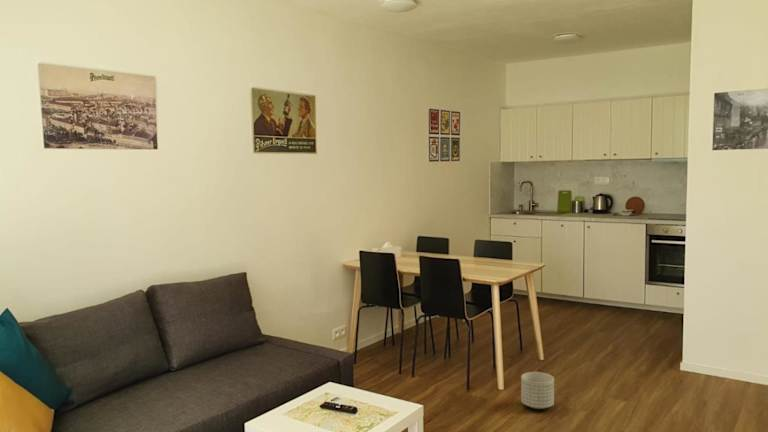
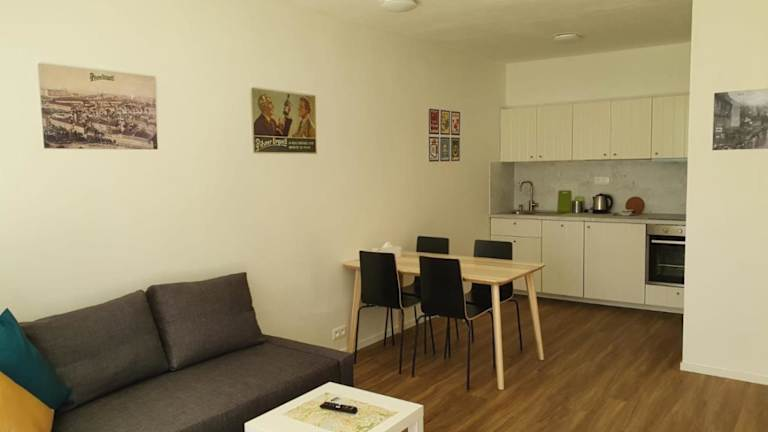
- planter (537, 391)
